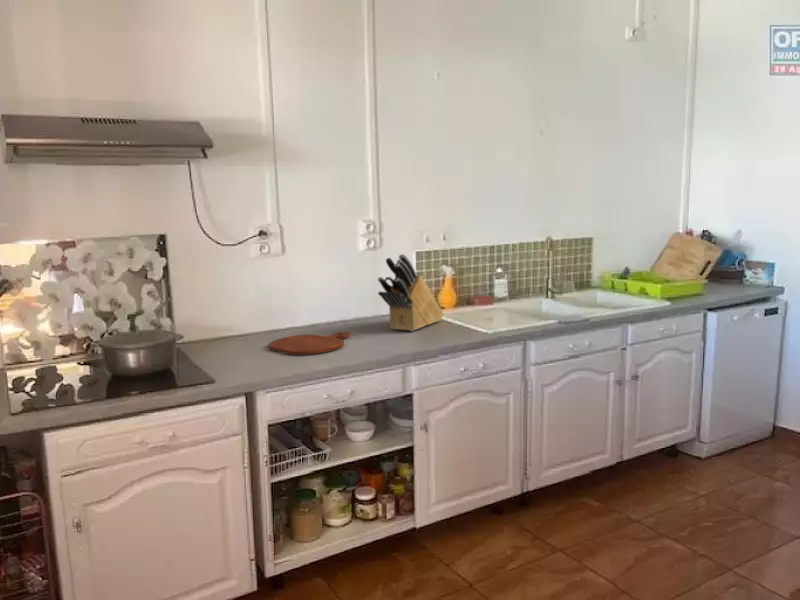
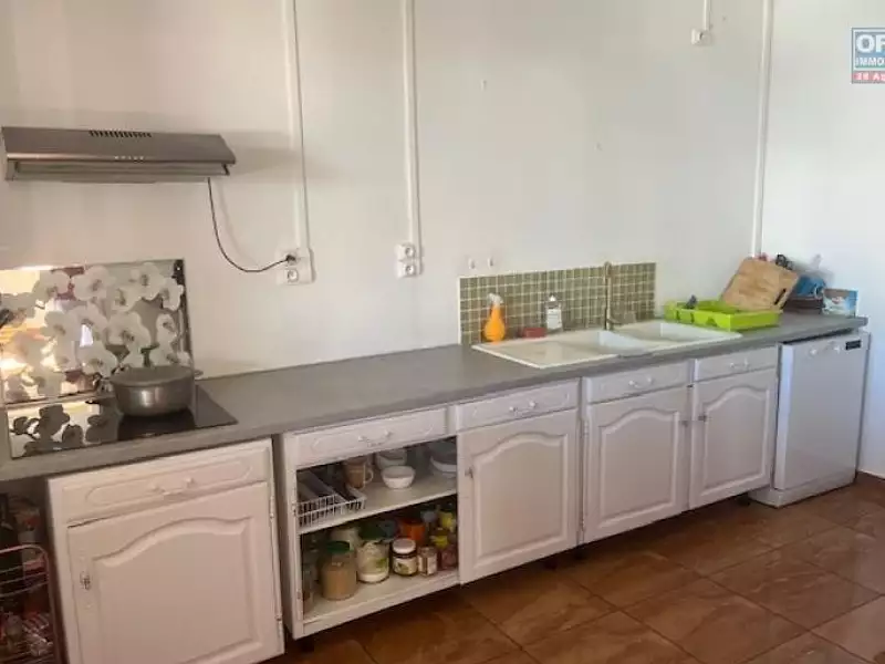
- cutting board (316, 341)
- knife block (410, 289)
